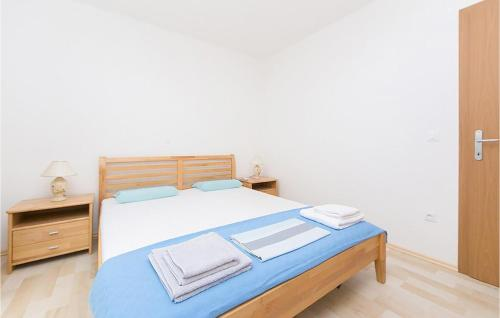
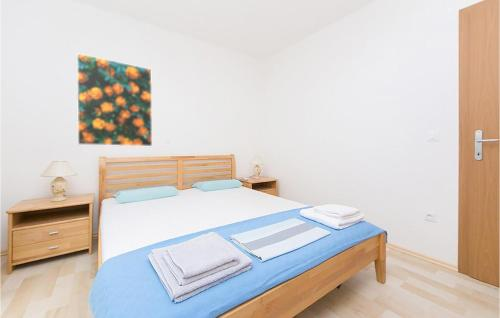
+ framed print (117, 103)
